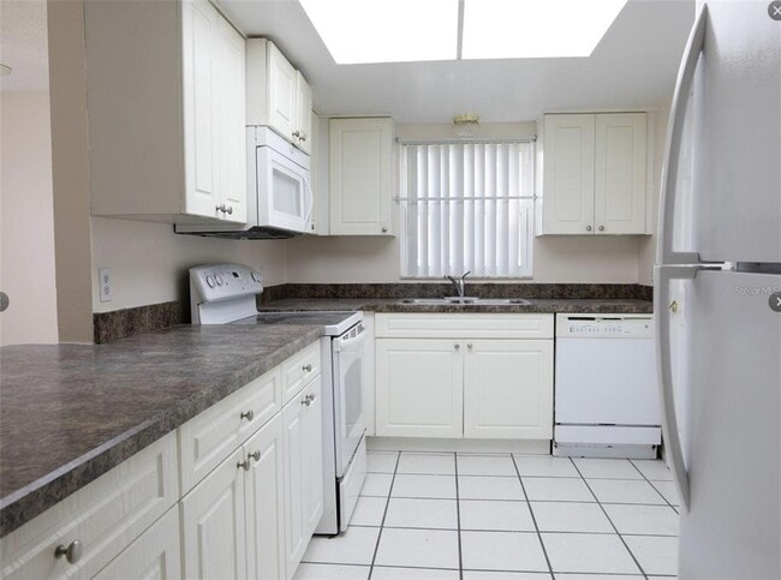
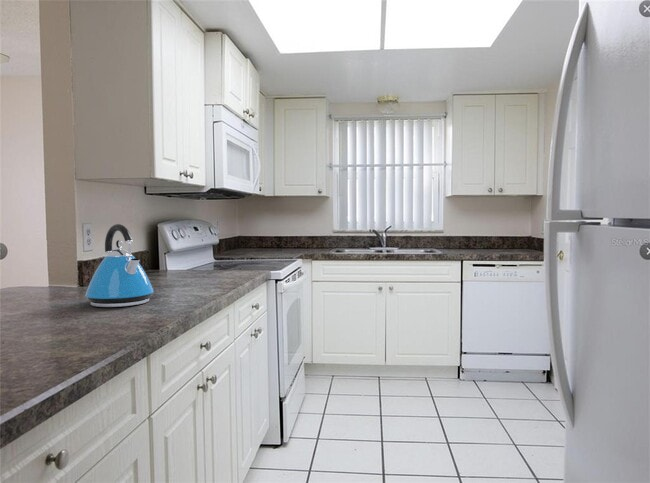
+ kettle (118, 263)
